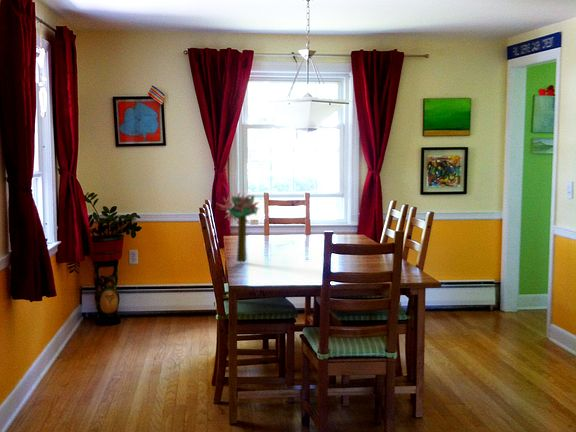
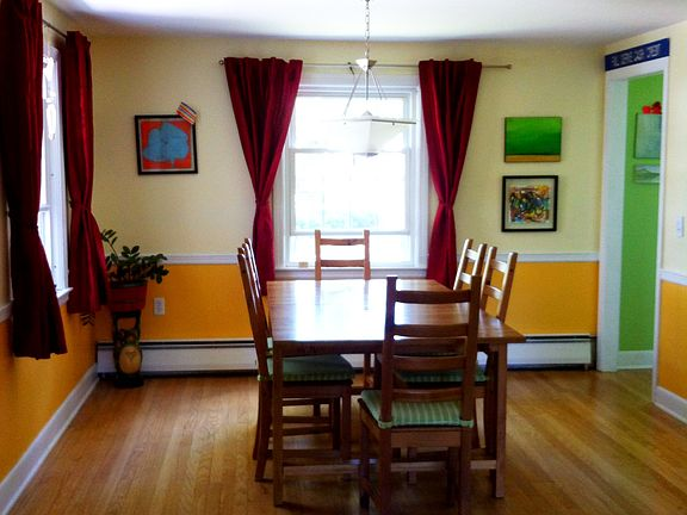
- flower bouquet (238, 227)
